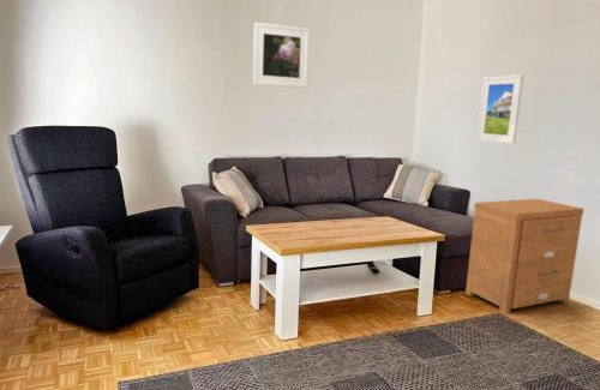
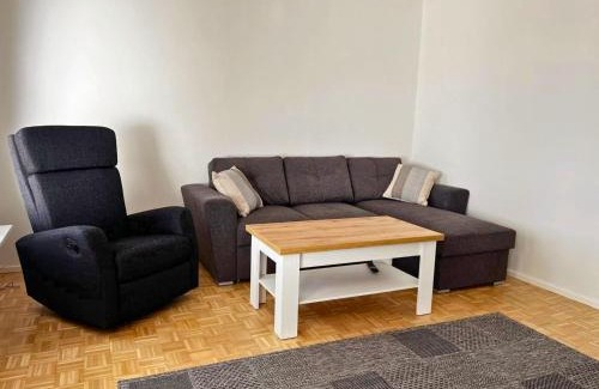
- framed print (498, 109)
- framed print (281, 55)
- nightstand (526, 253)
